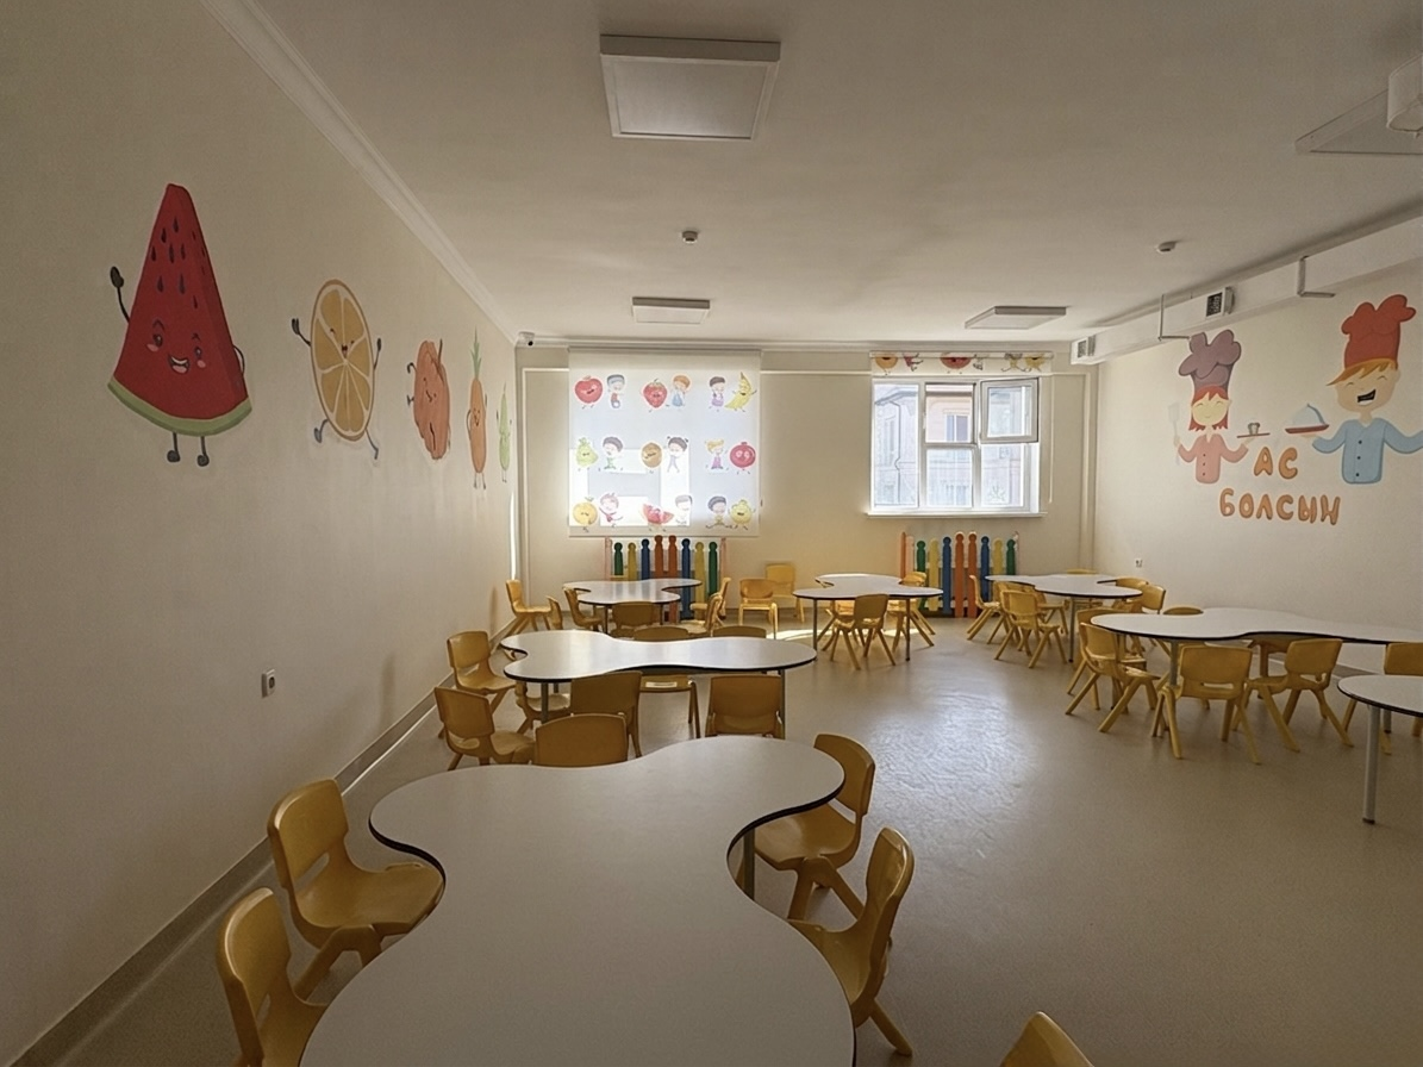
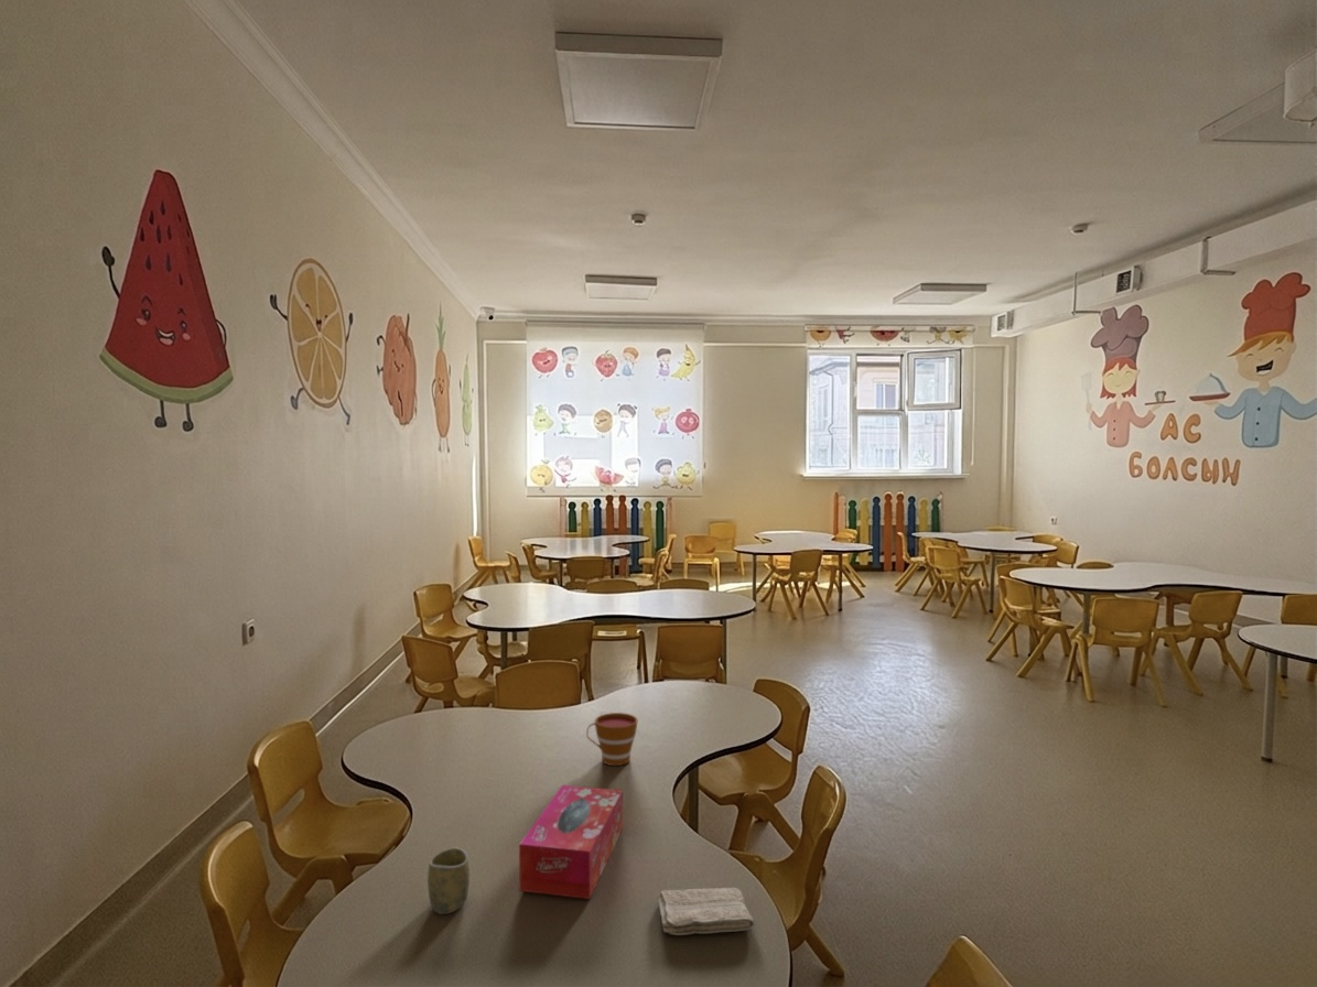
+ washcloth (703, 909)
+ cup (449, 880)
+ cup (612, 739)
+ tissue box (574, 836)
